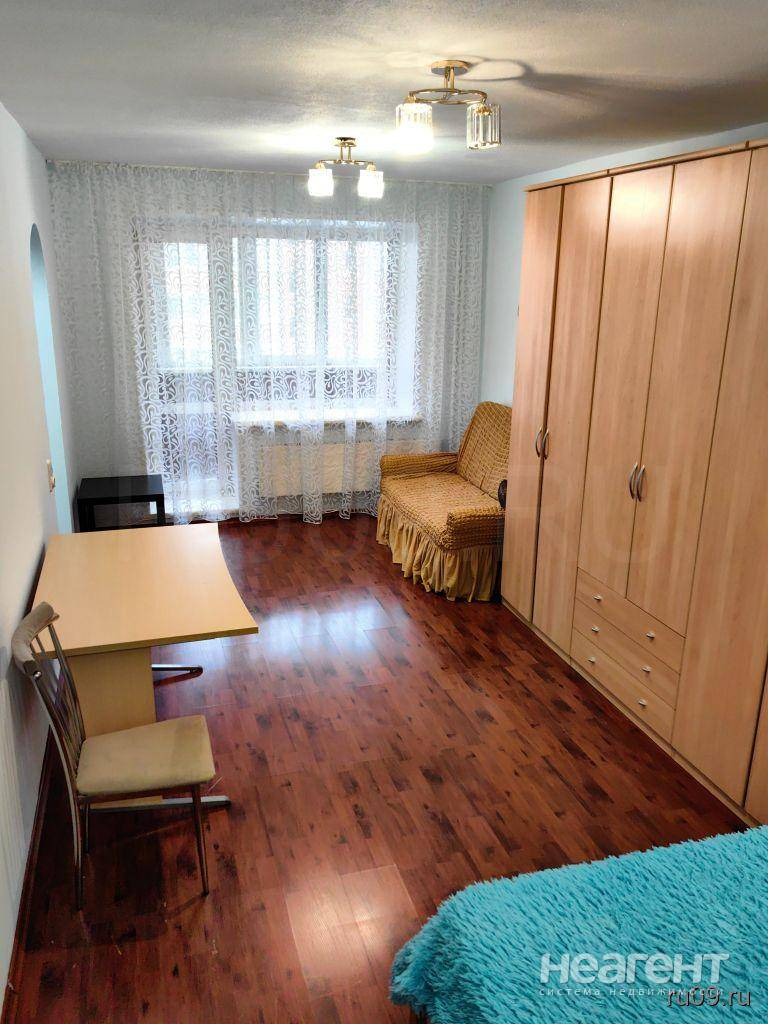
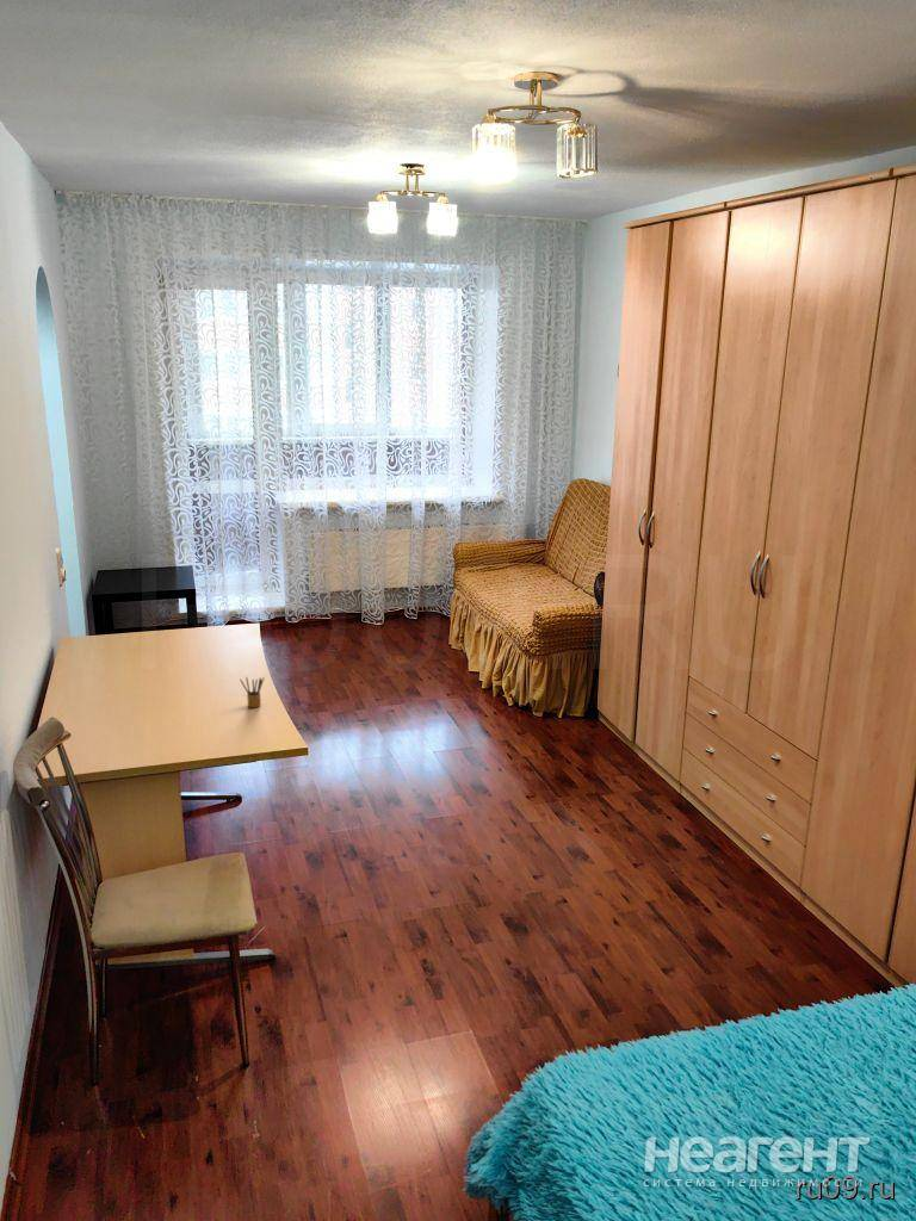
+ pencil box (253, 690)
